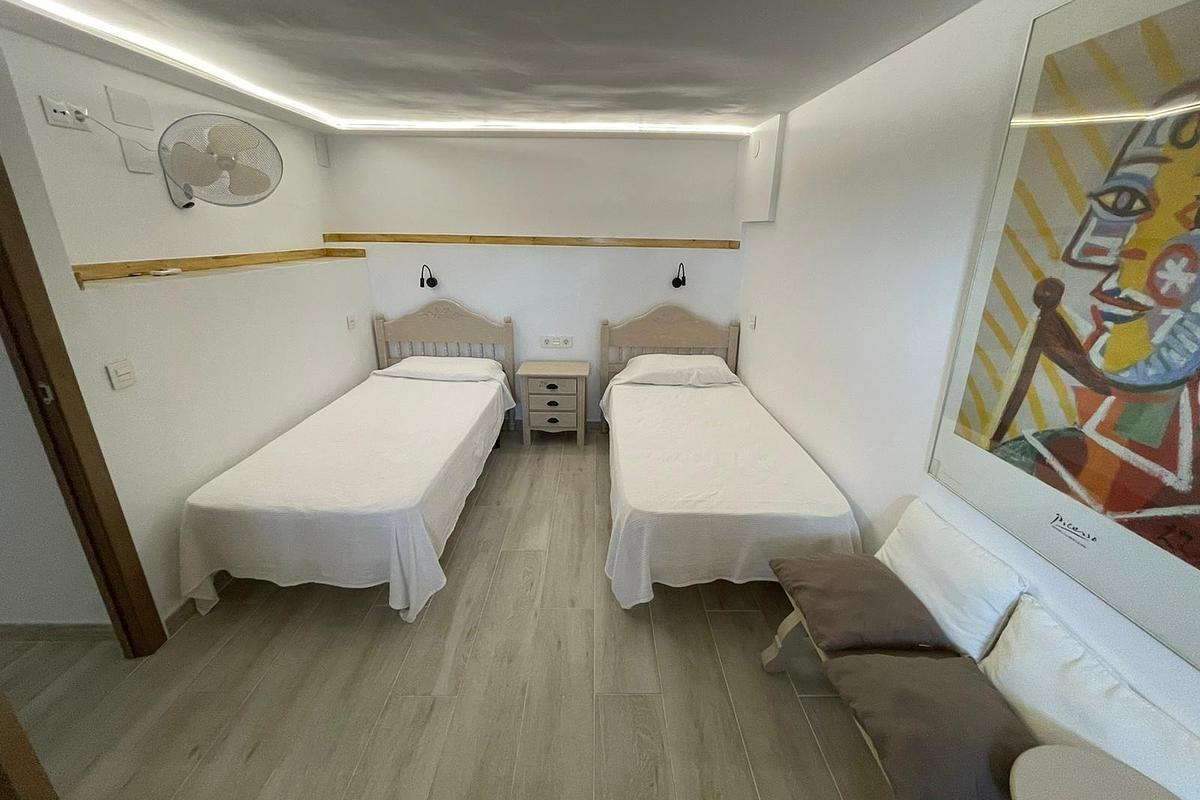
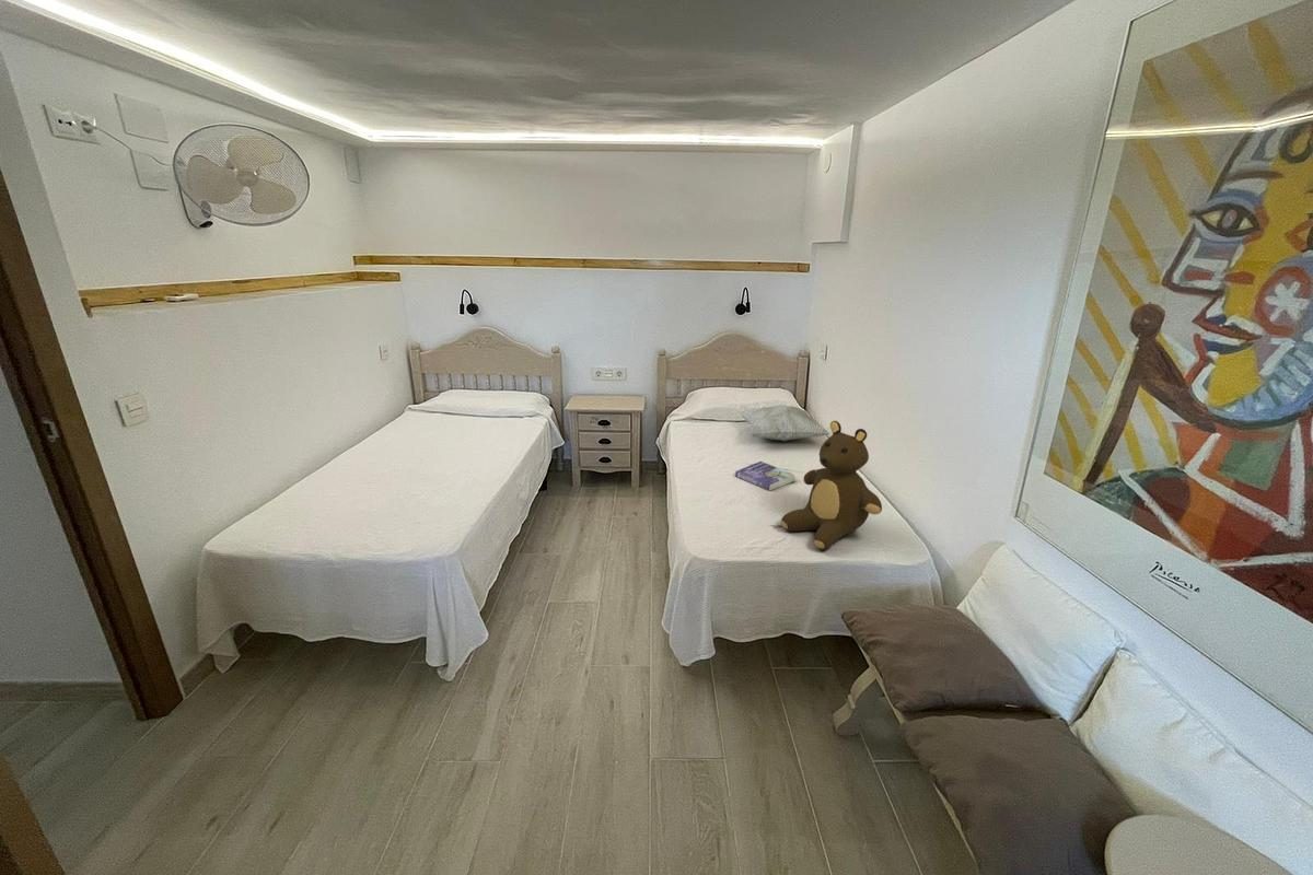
+ teddy bear (829, 481)
+ book (765, 475)
+ decorative pillow (780, 422)
